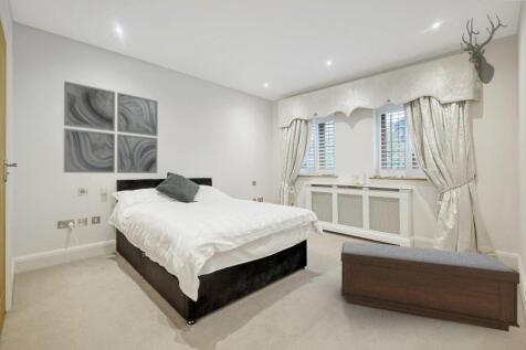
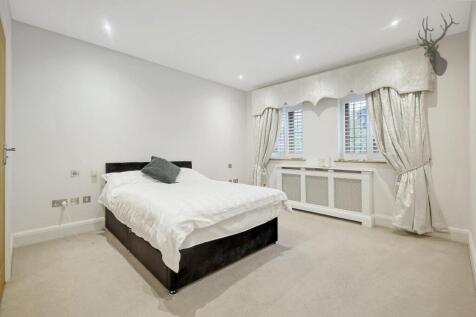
- bench (414, 277)
- wall art (114, 134)
